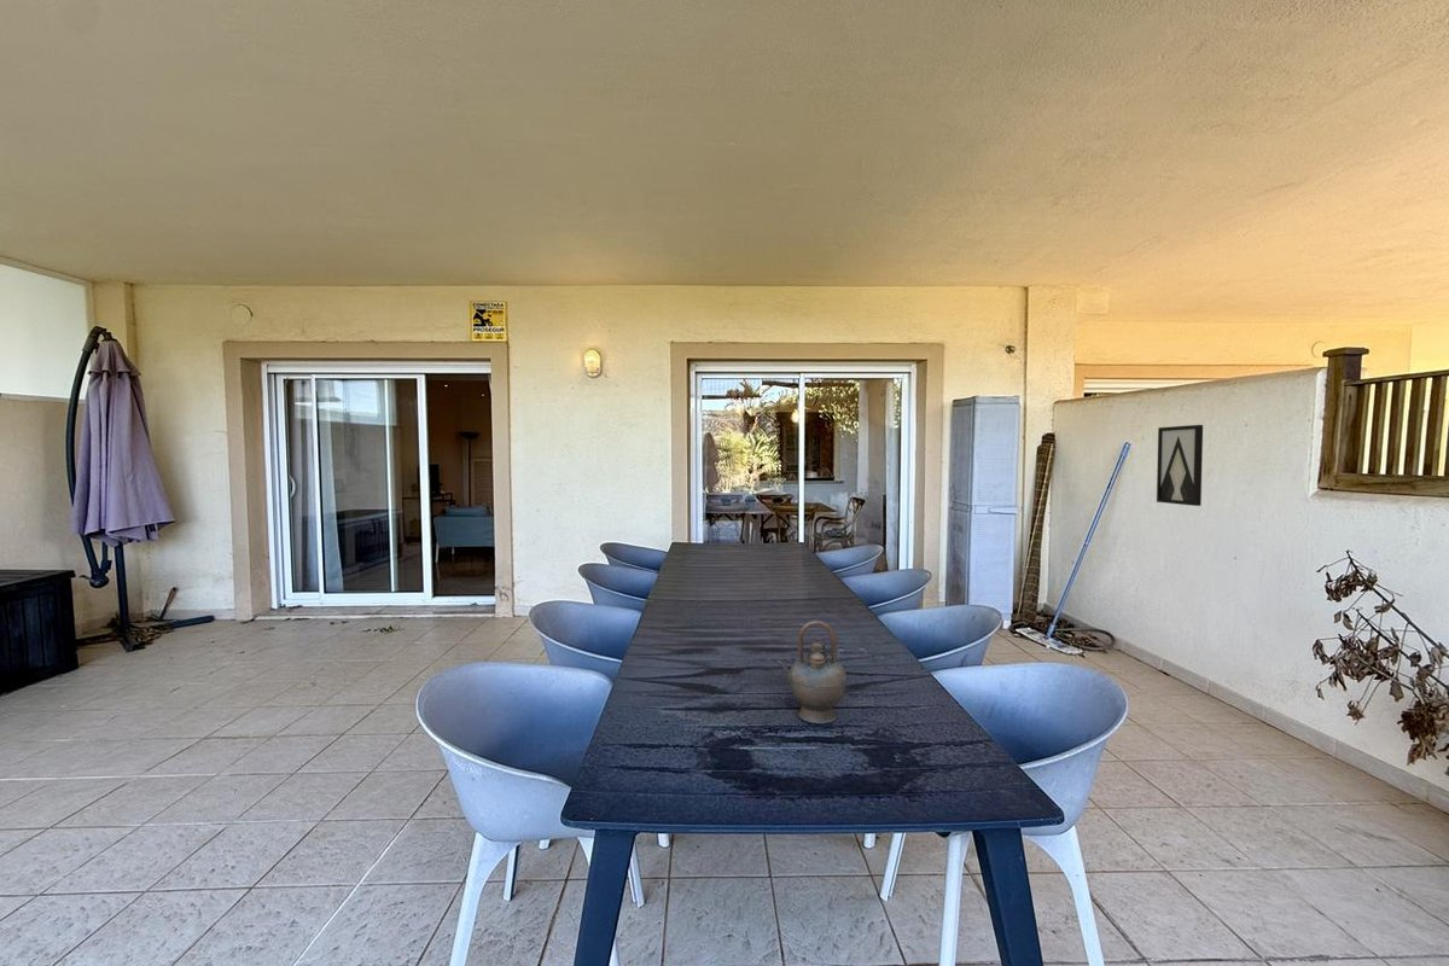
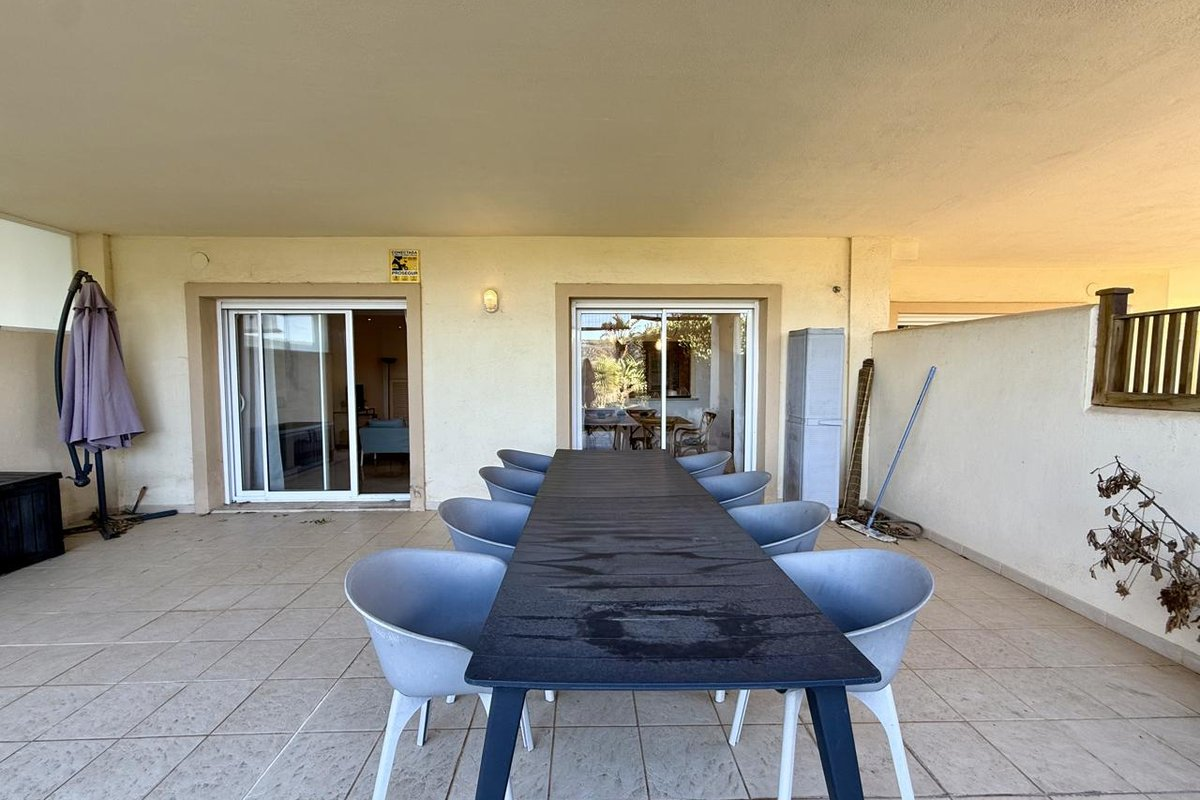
- wall art (1179, 465)
- teapot (810, 668)
